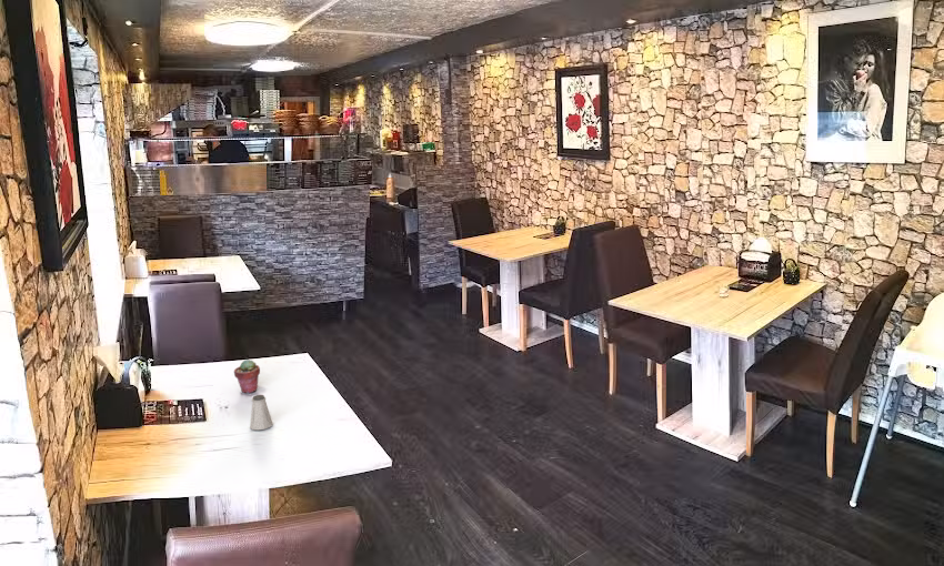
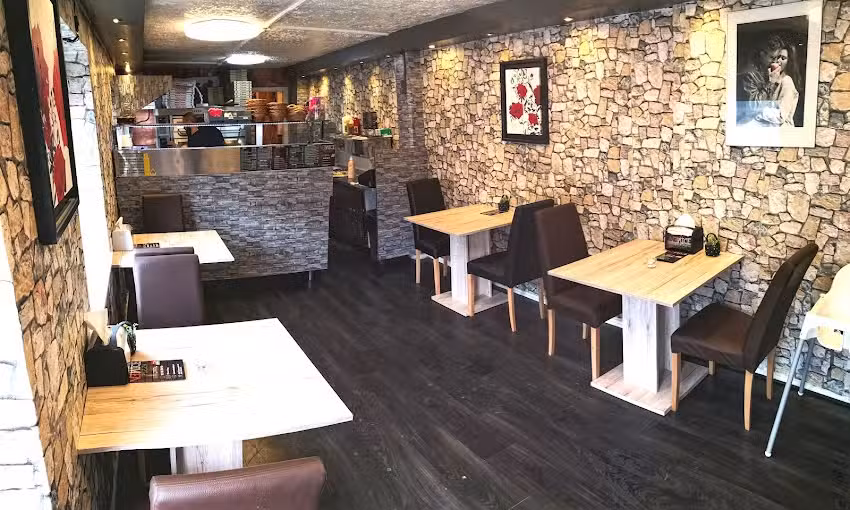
- potted succulent (247, 374)
- saltshaker (260, 411)
